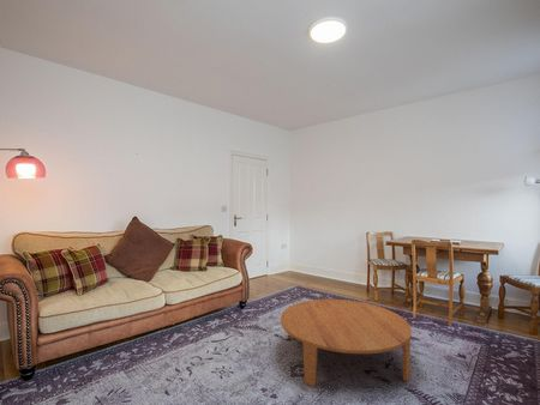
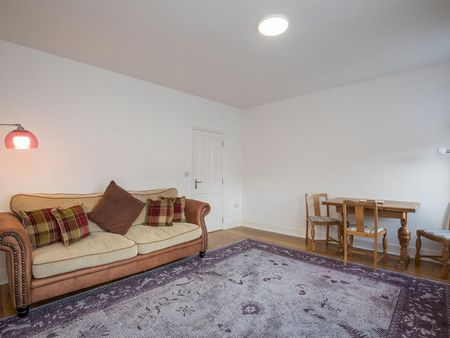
- coffee table (342, 337)
